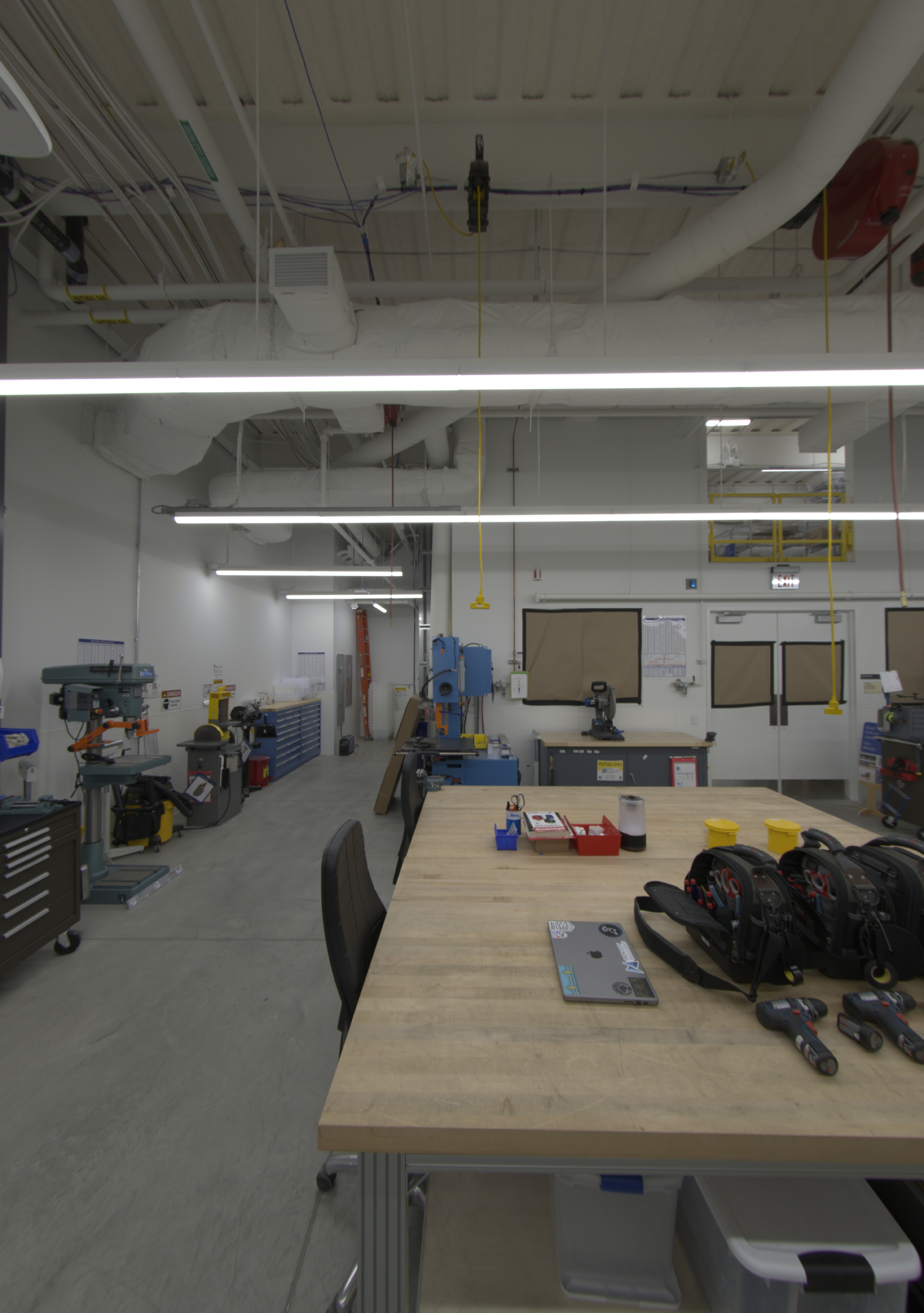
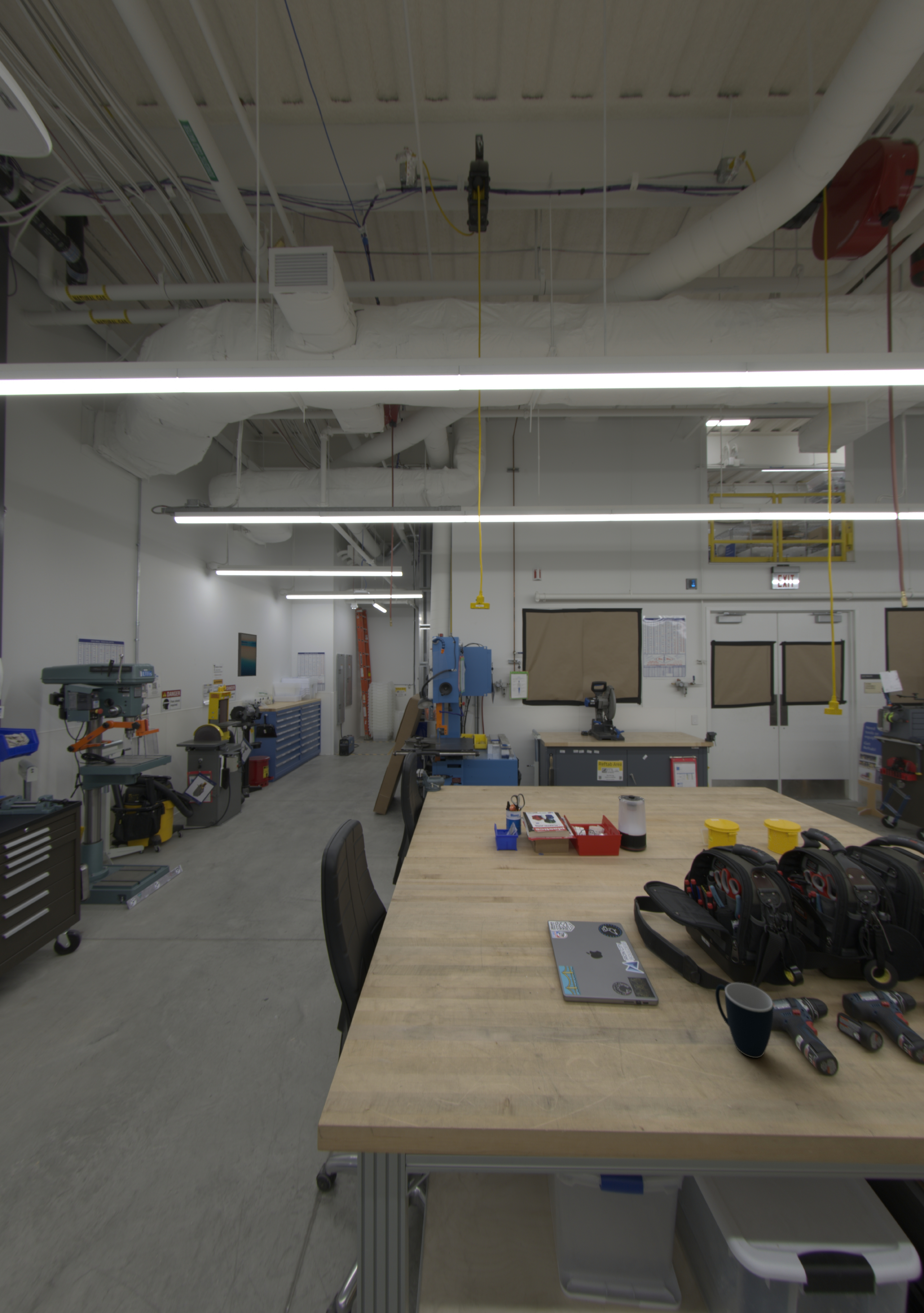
+ wall art (247, 655)
+ mug (741, 1017)
